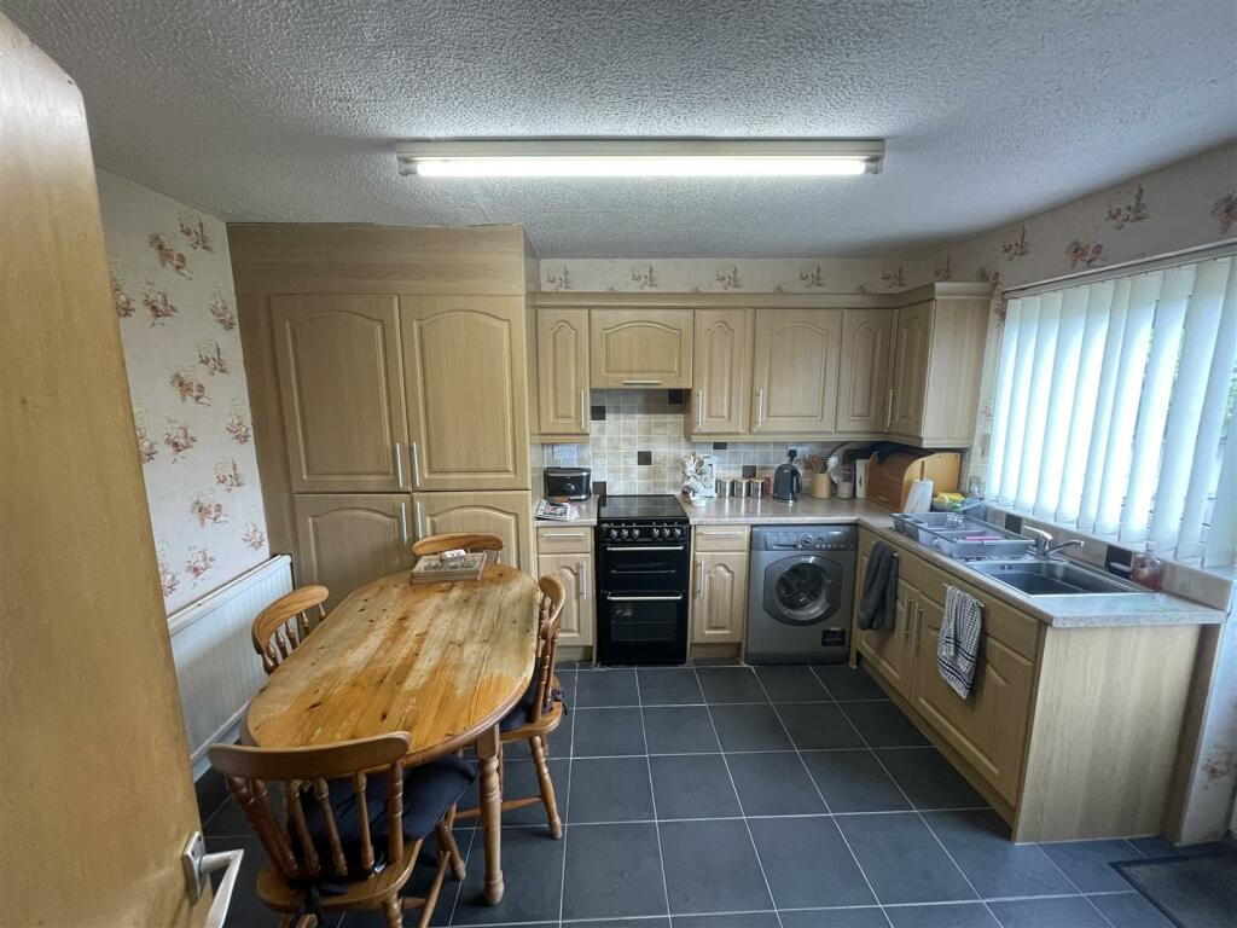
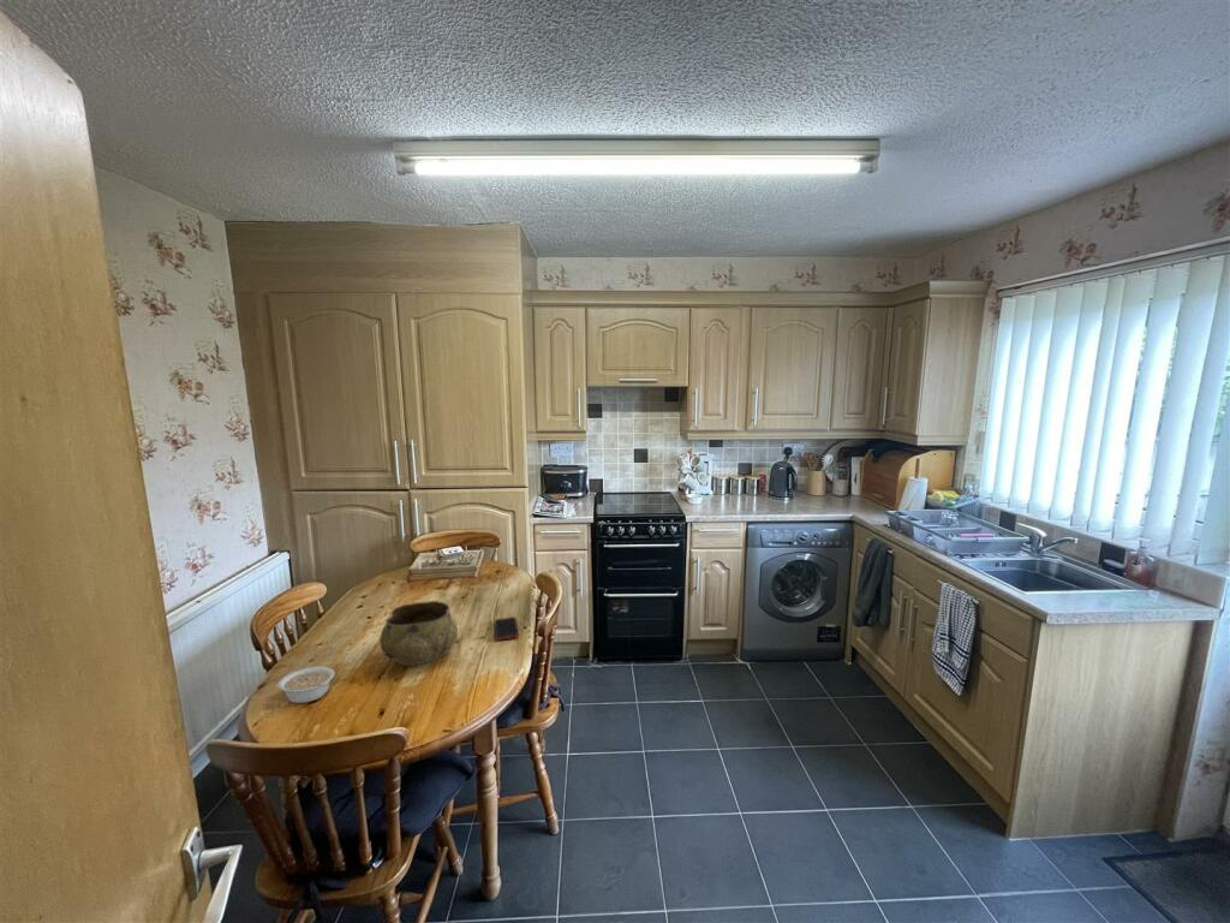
+ legume (309, 684)
+ decorative bowl (419, 635)
+ cell phone (506, 627)
